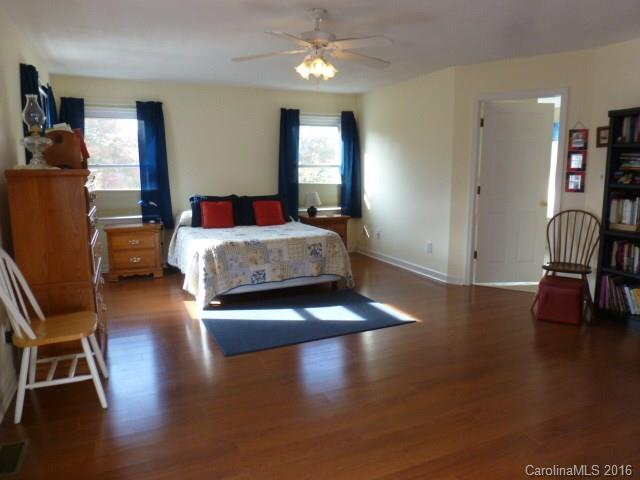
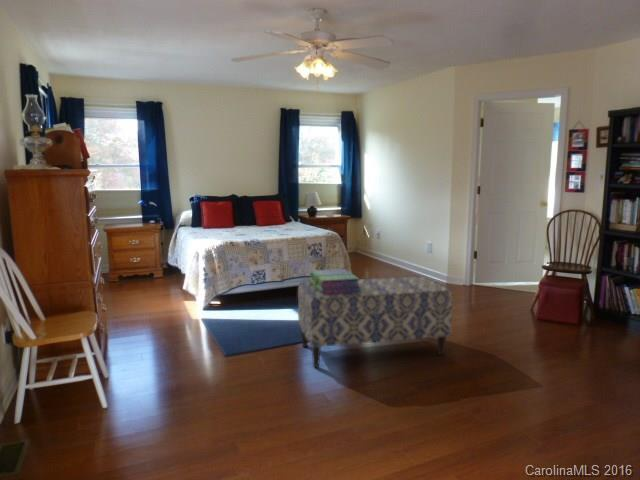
+ bench (372, 318)
+ stack of books (334, 280)
